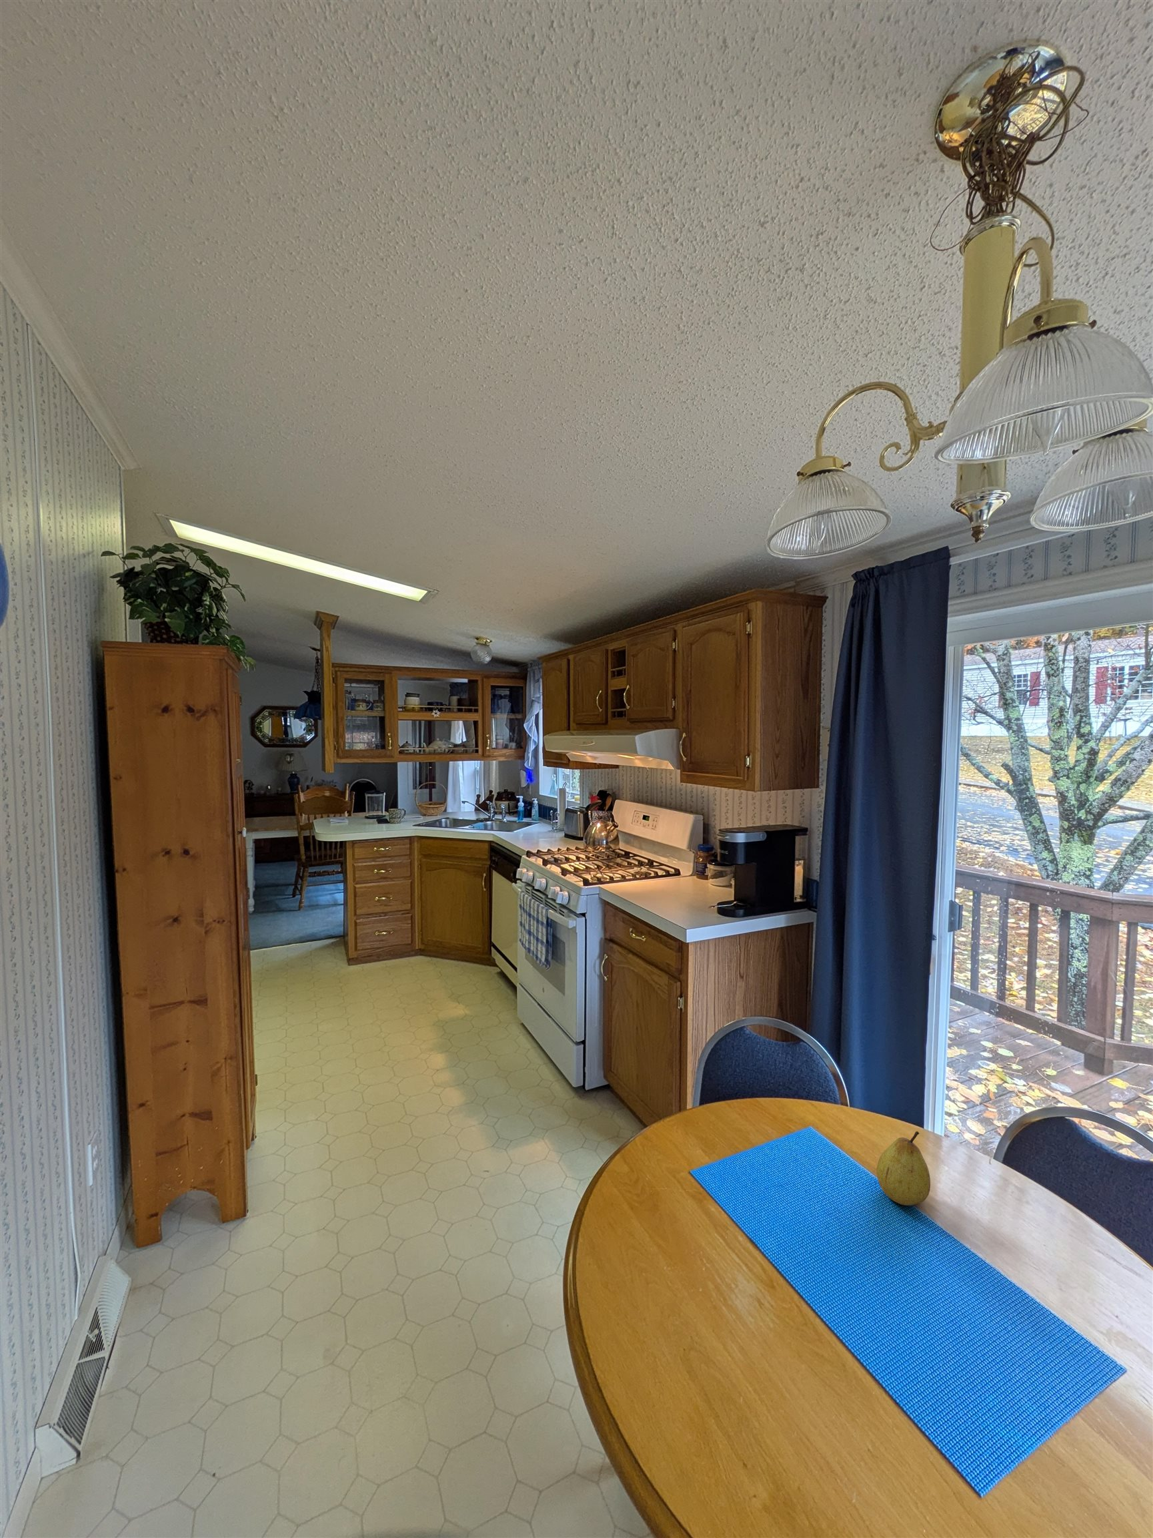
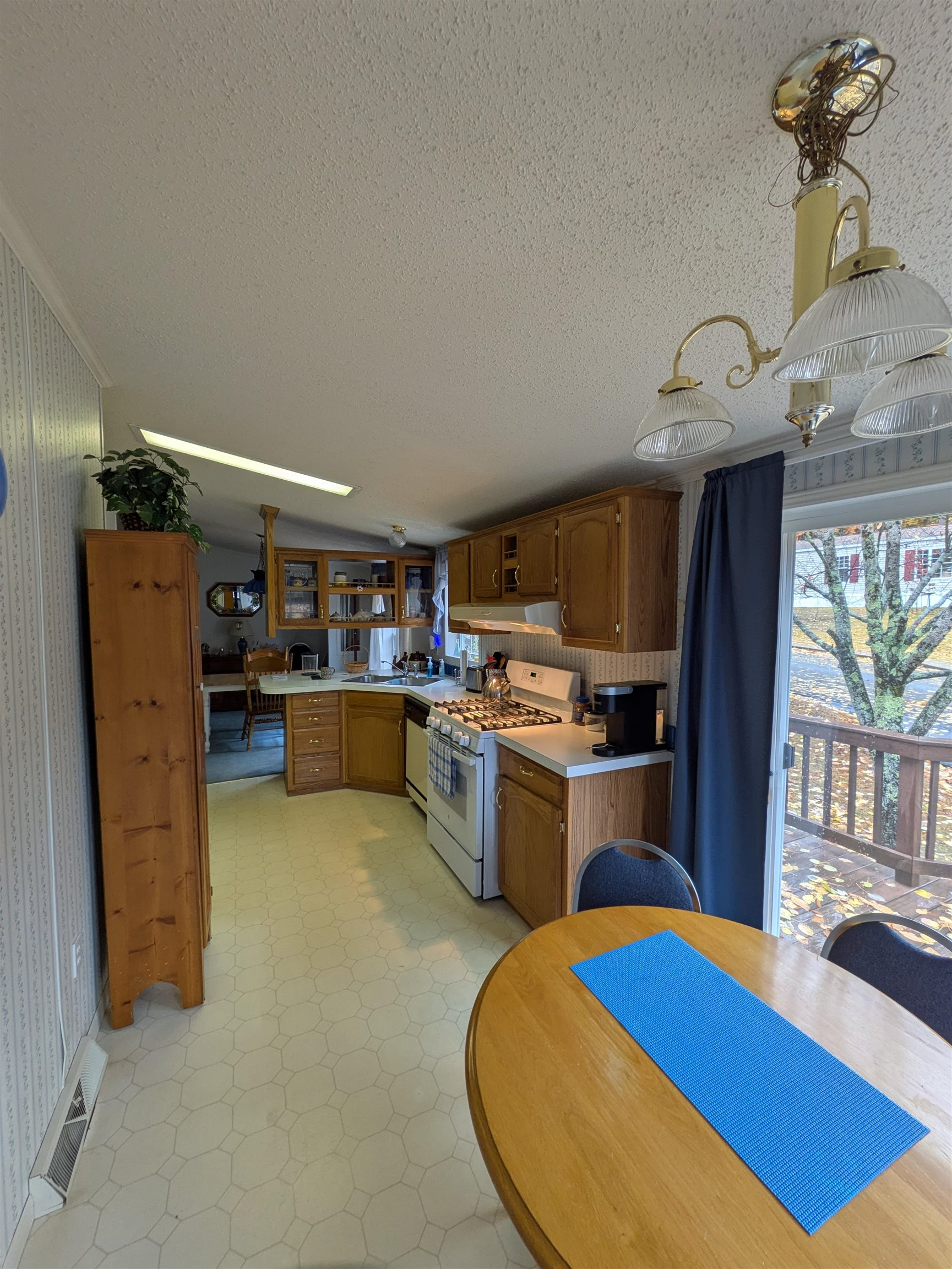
- fruit (904, 1165)
